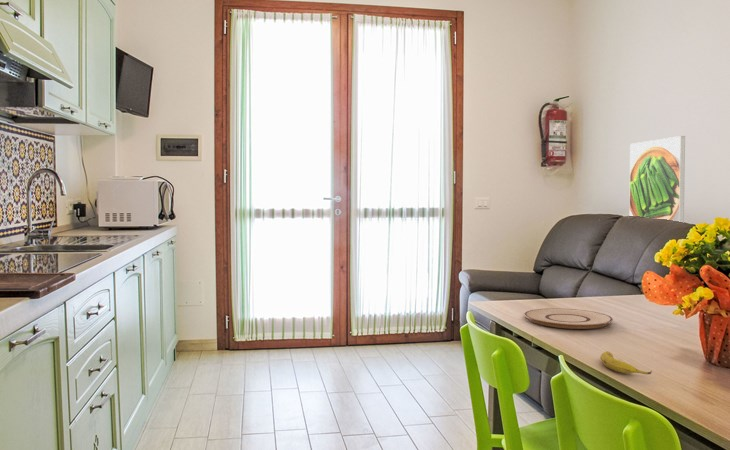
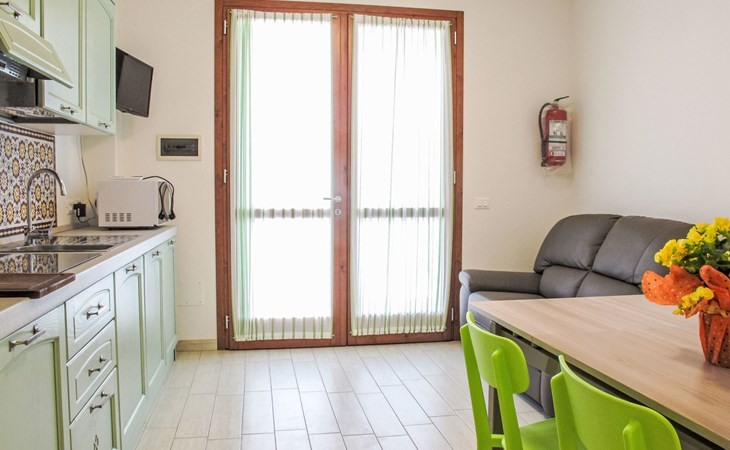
- banana (622, 362)
- plate (567, 318)
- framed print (655, 185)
